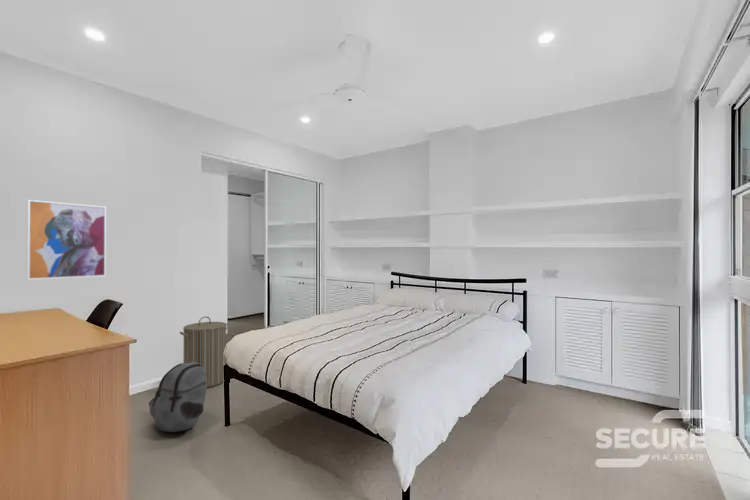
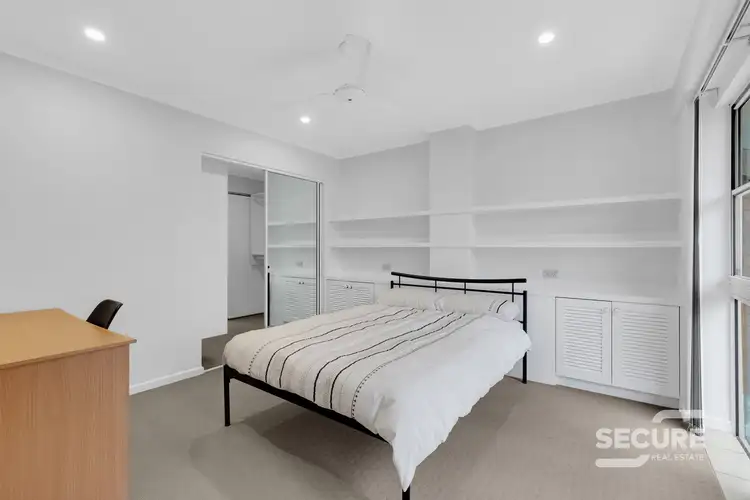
- wall art (69, 240)
- backpack (178, 396)
- laundry hamper (205, 348)
